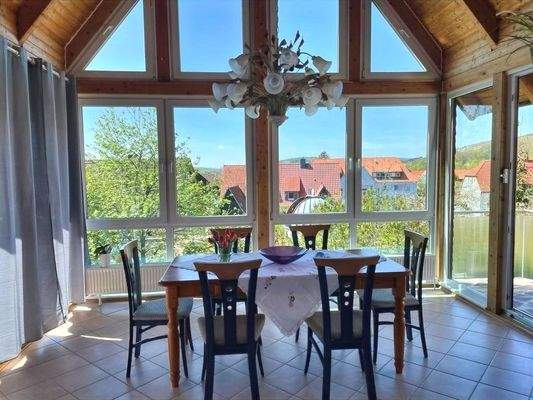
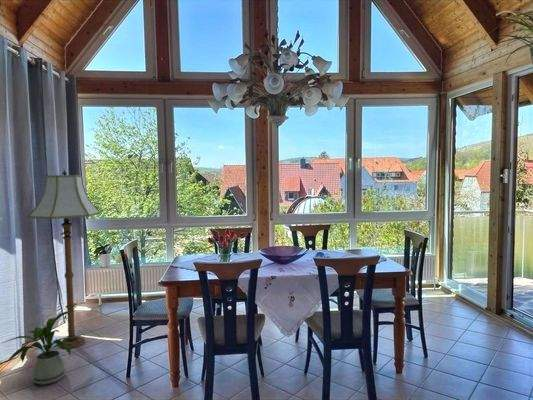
+ floor lamp (67, 257)
+ house plant (41, 346)
